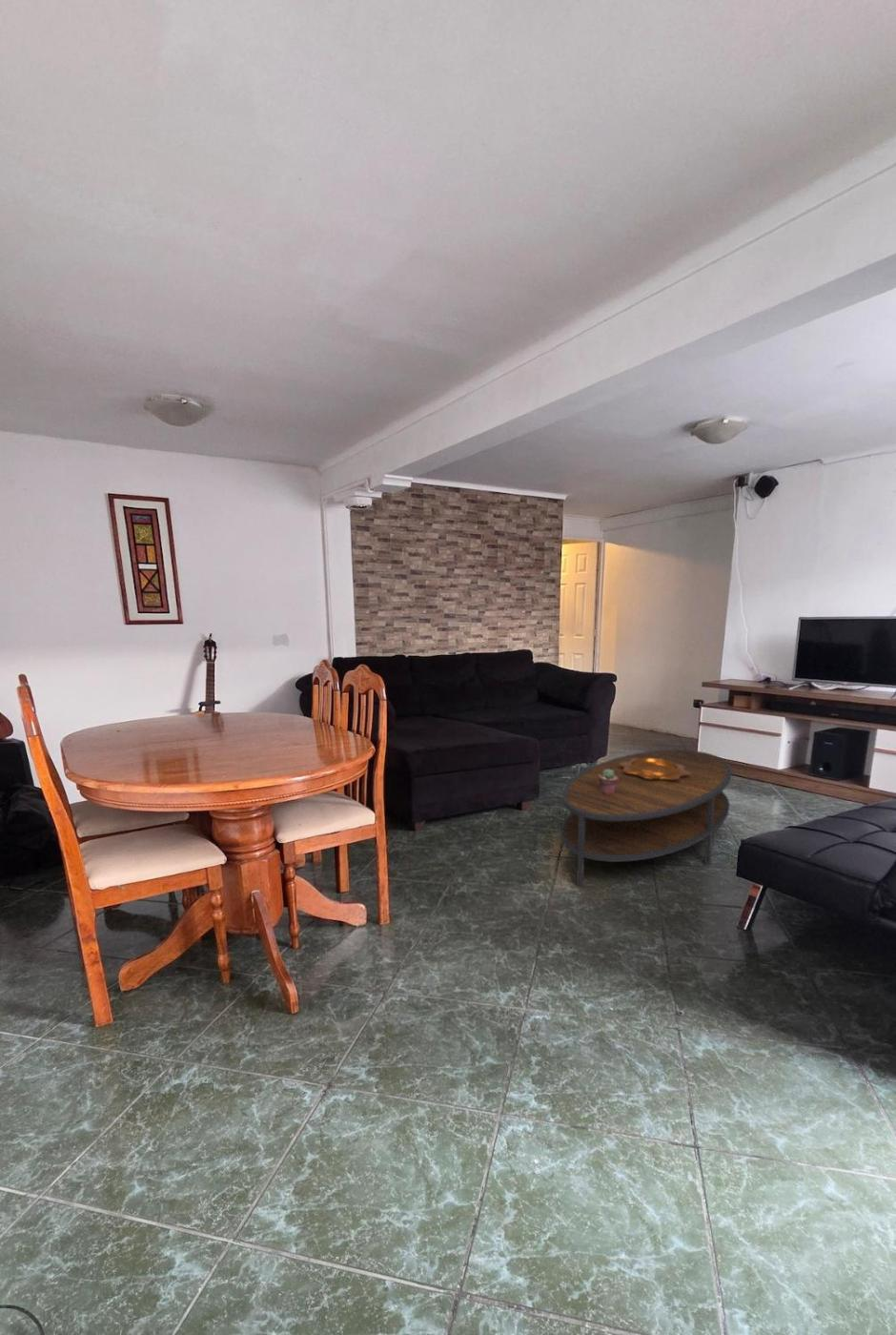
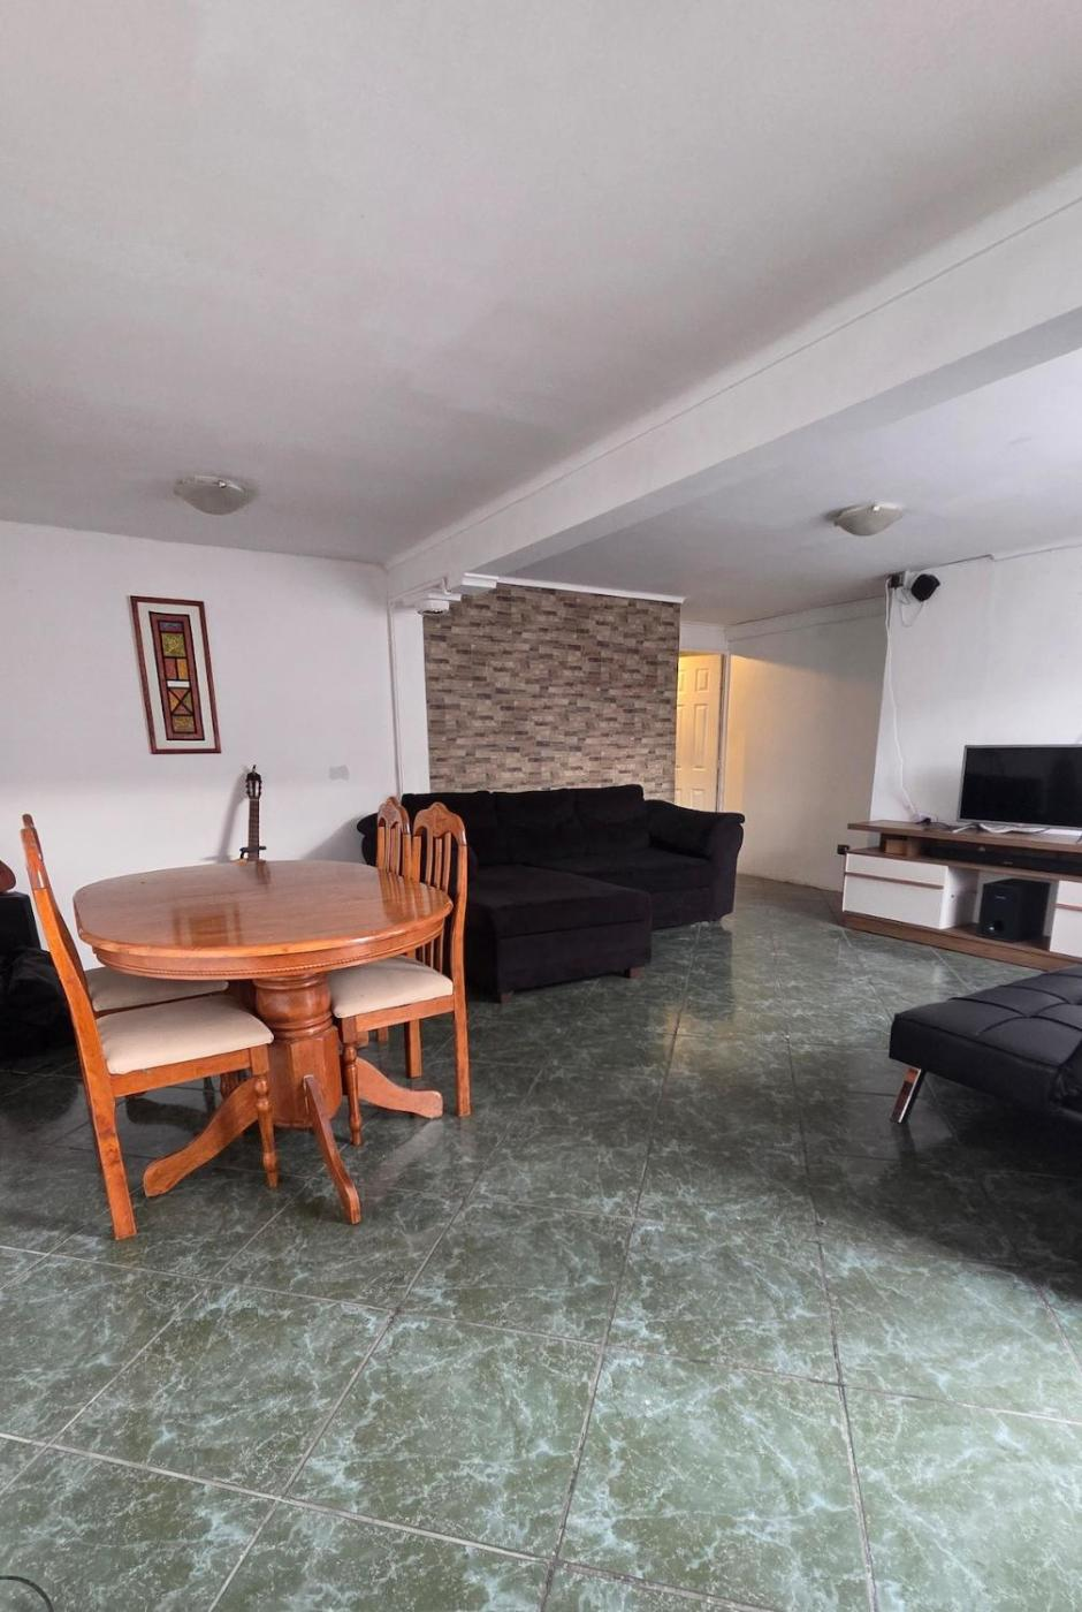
- coffee table (650, 811)
- potted succulent (607, 781)
- decorative bowl (654, 768)
